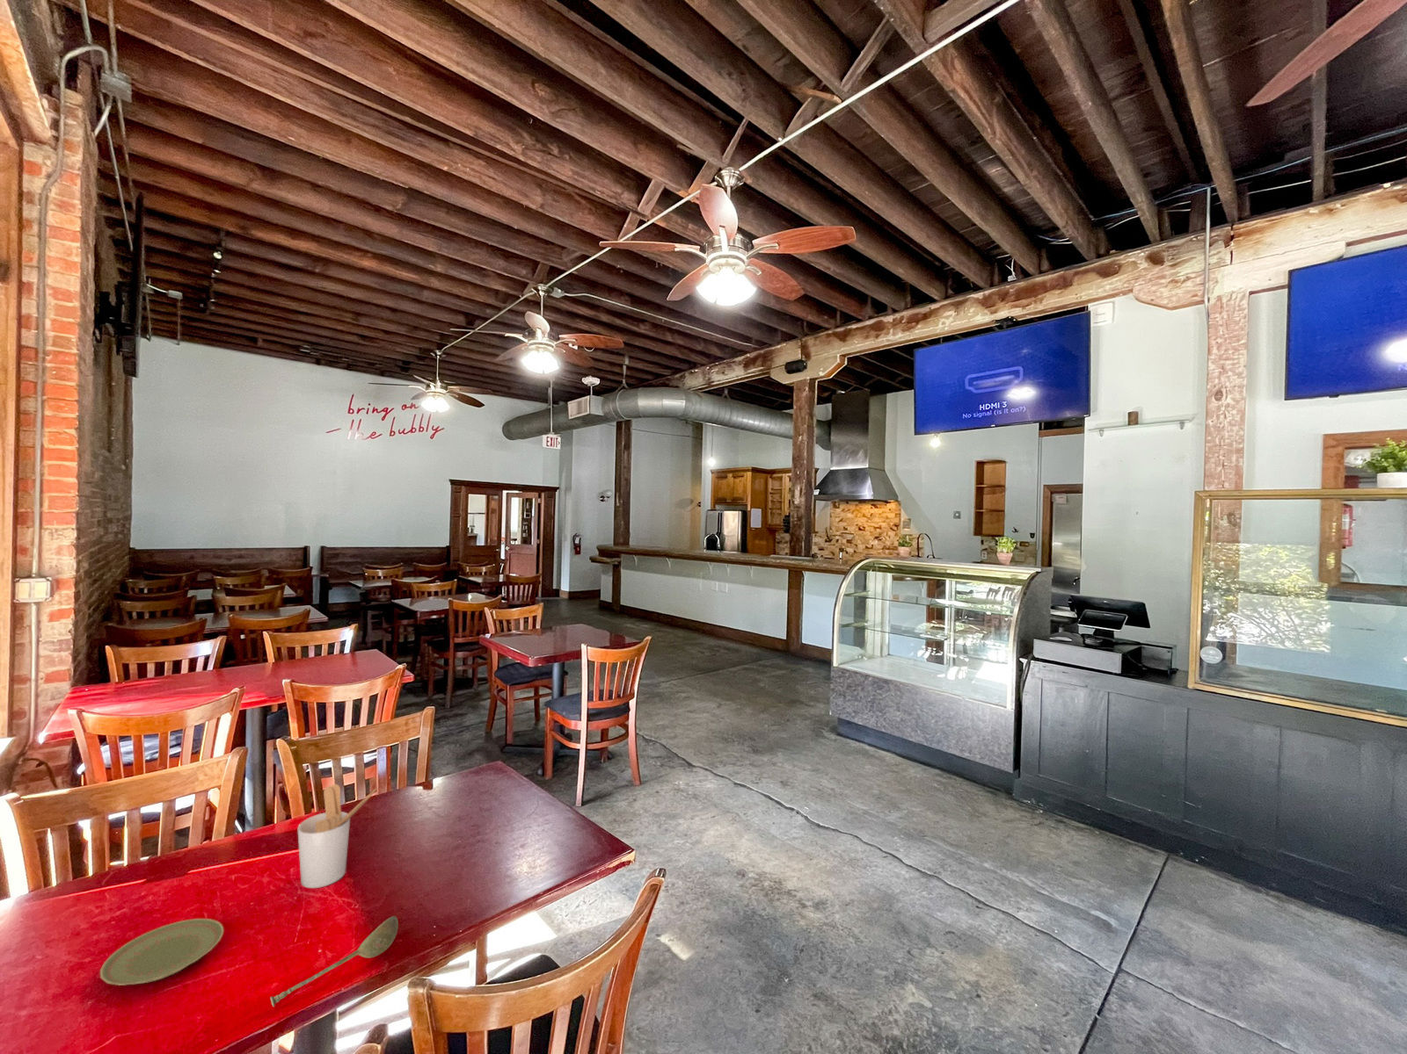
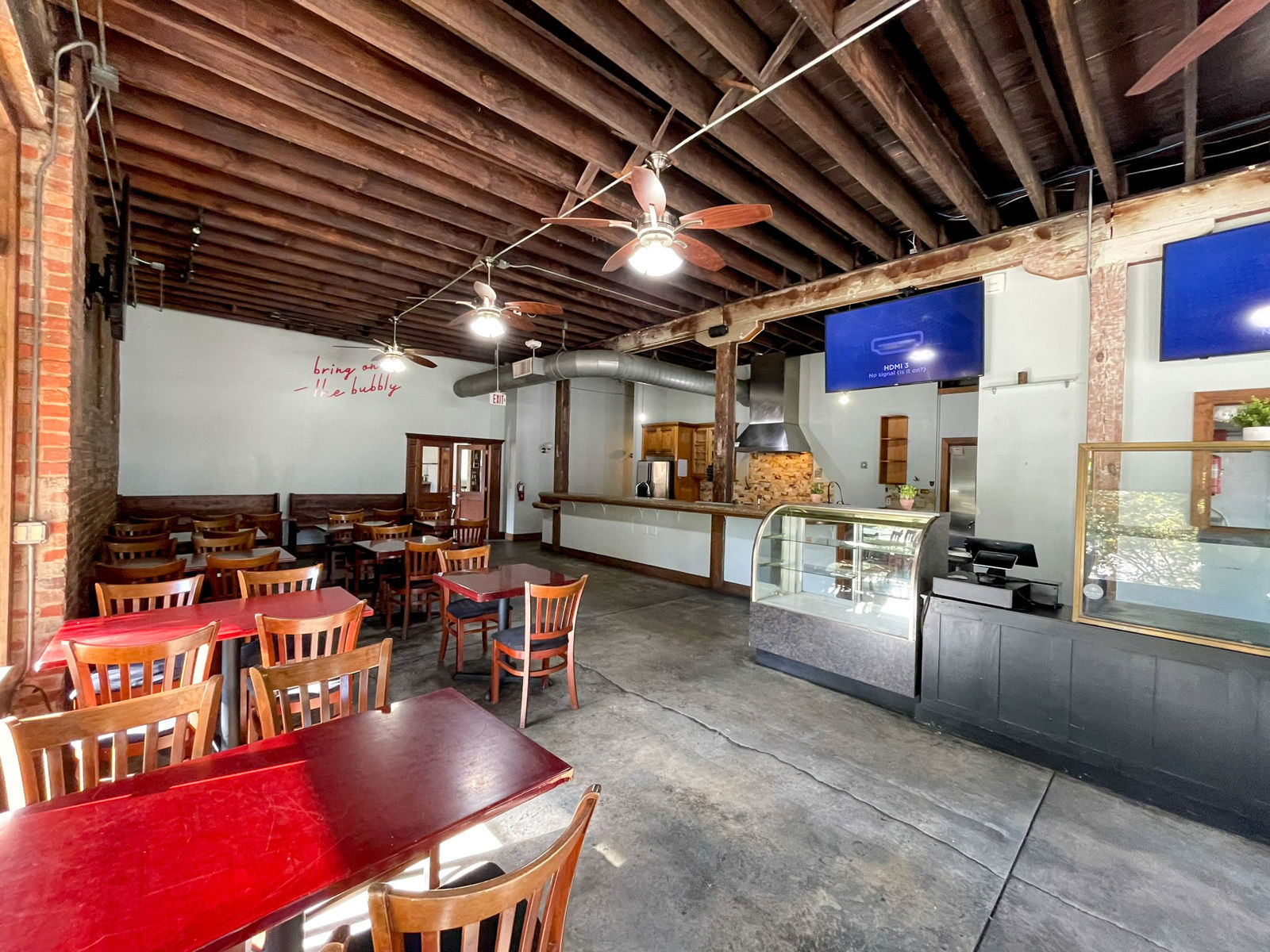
- soupspoon (342, 959)
- utensil holder (338, 834)
- plate (164, 954)
